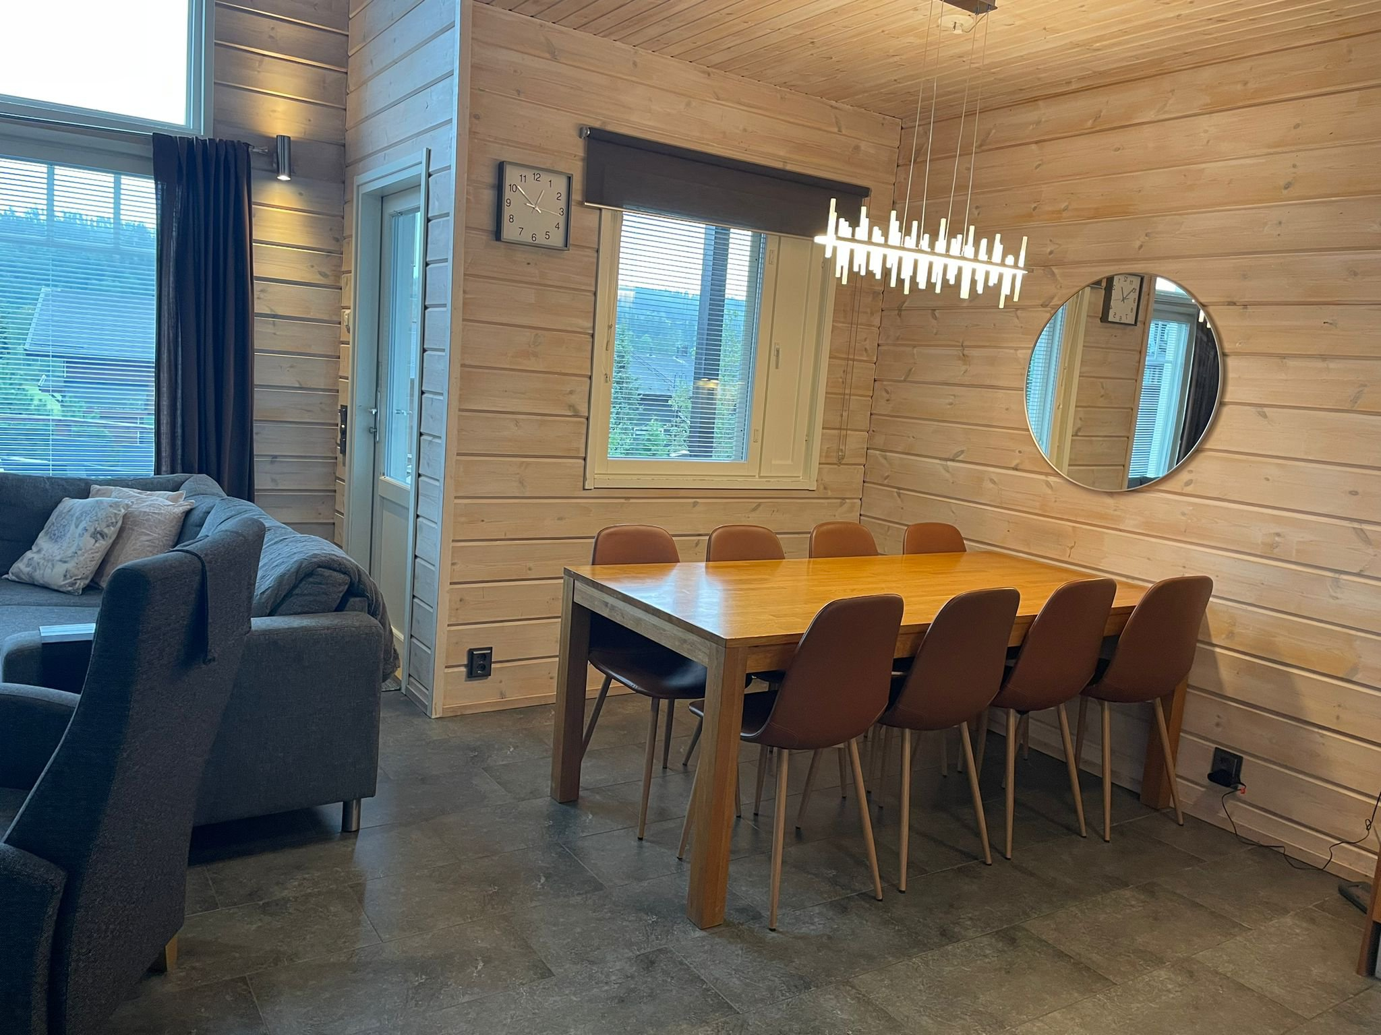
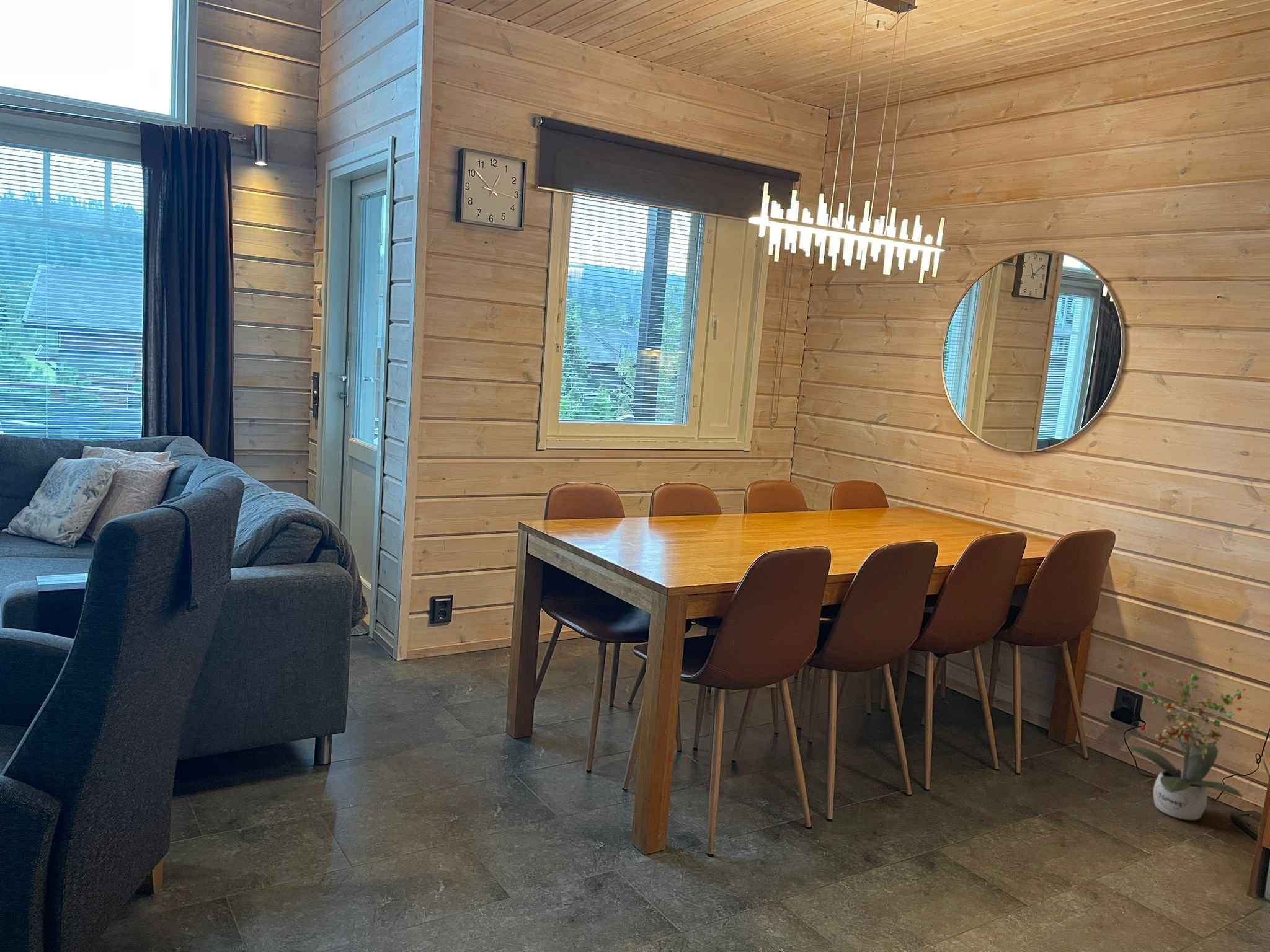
+ potted plant (1184, 744)
